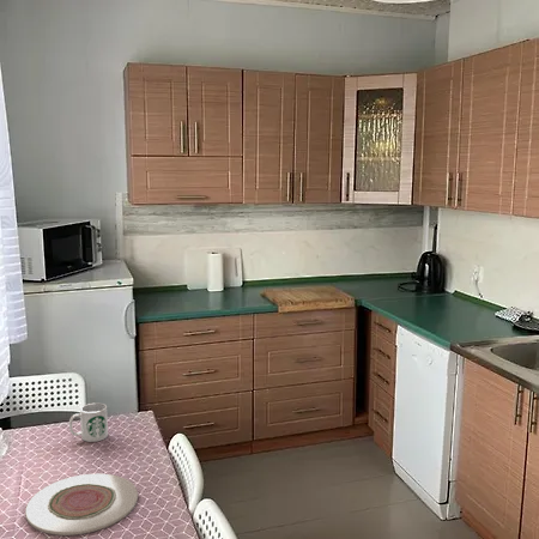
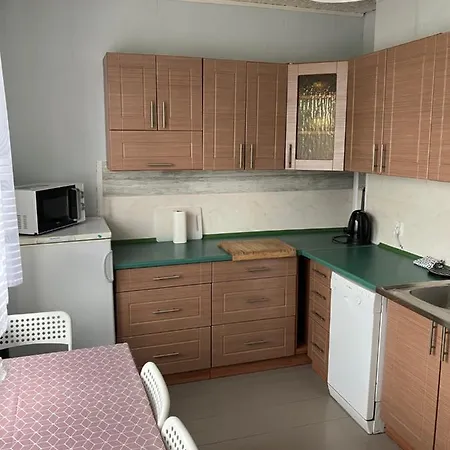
- plate (83, 501)
- mug (87, 423)
